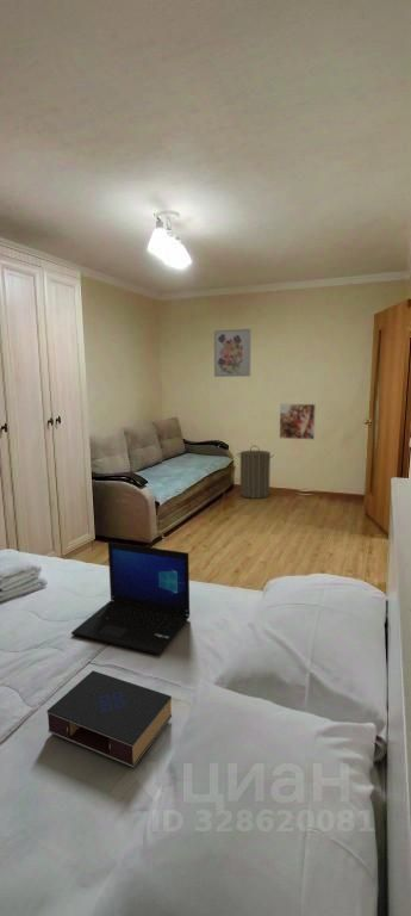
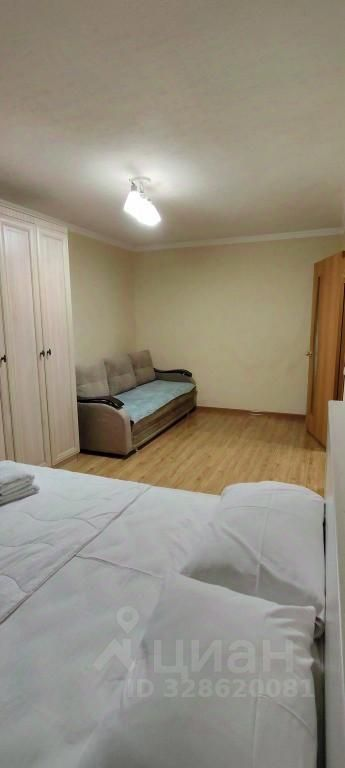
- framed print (297, 421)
- book (111, 714)
- wall art (231, 353)
- laundry hamper (255, 470)
- laptop (131, 593)
